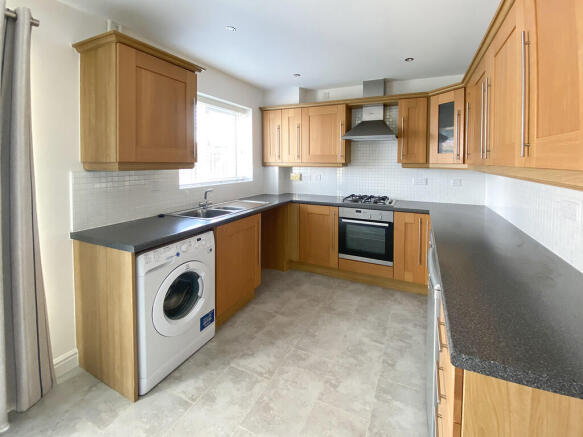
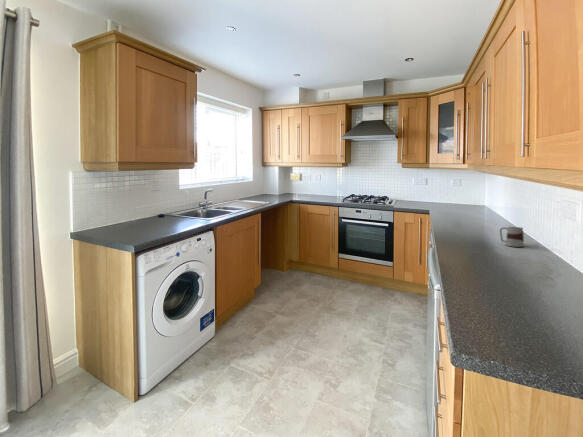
+ mug (511, 236)
